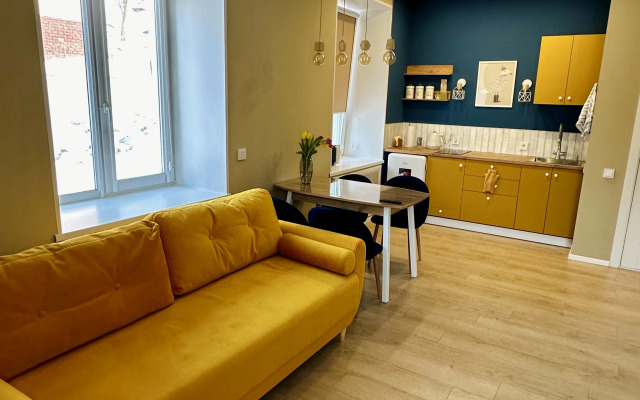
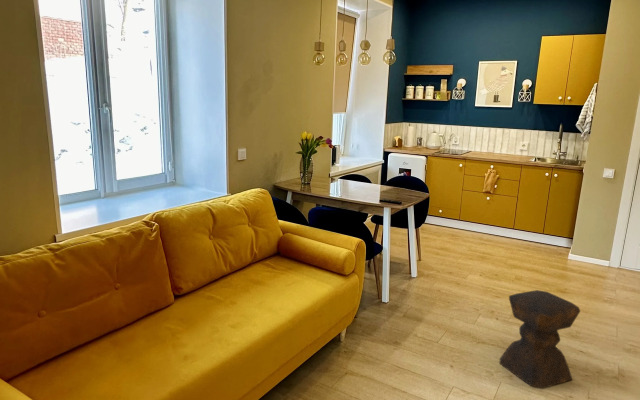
+ stool (539, 335)
